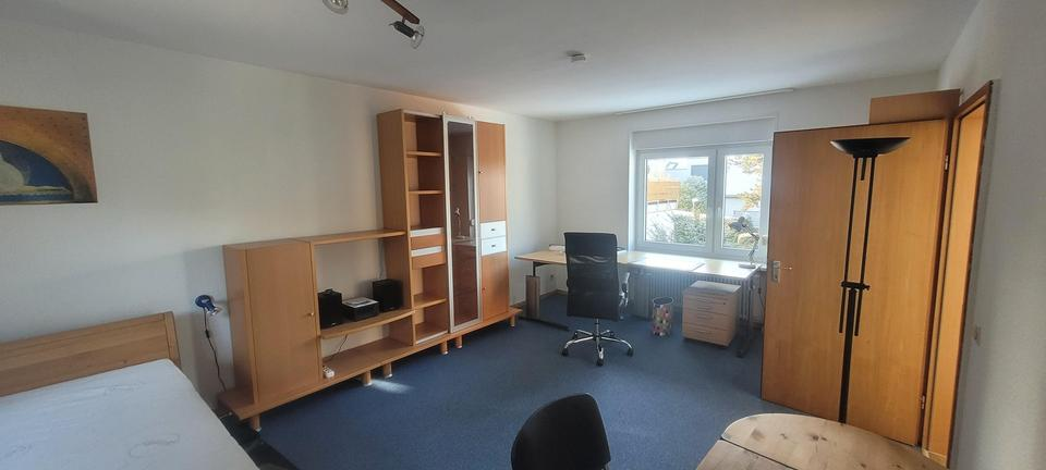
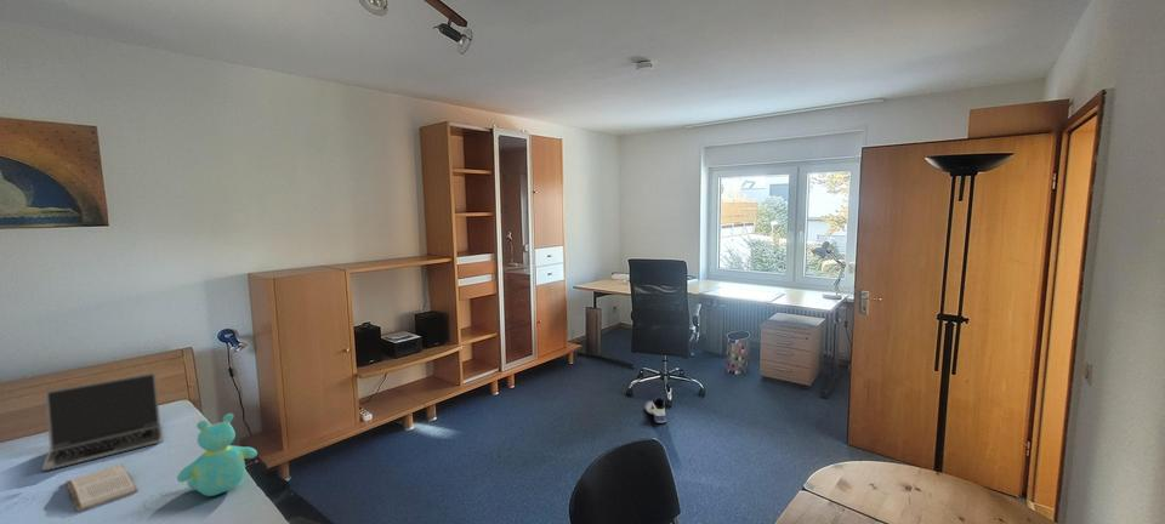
+ book (101, 484)
+ teddy bear (215, 450)
+ sneaker (657, 405)
+ laptop (104, 416)
